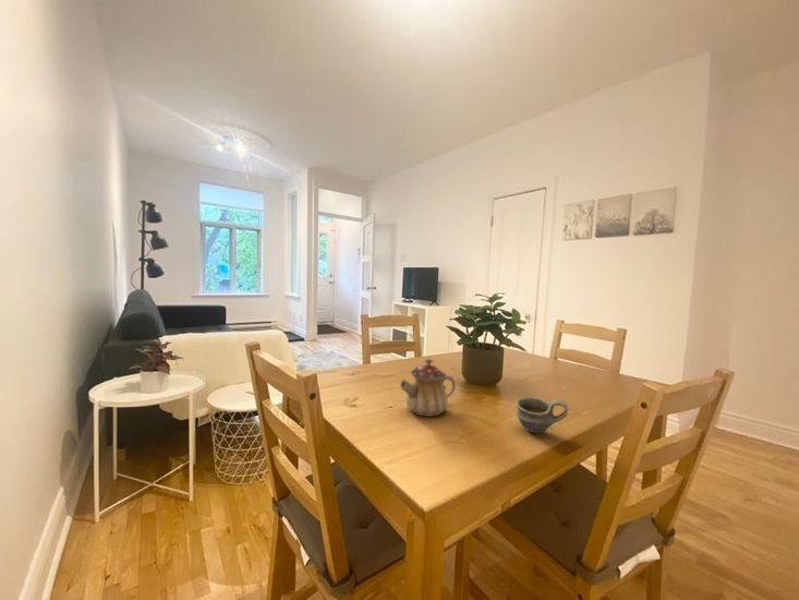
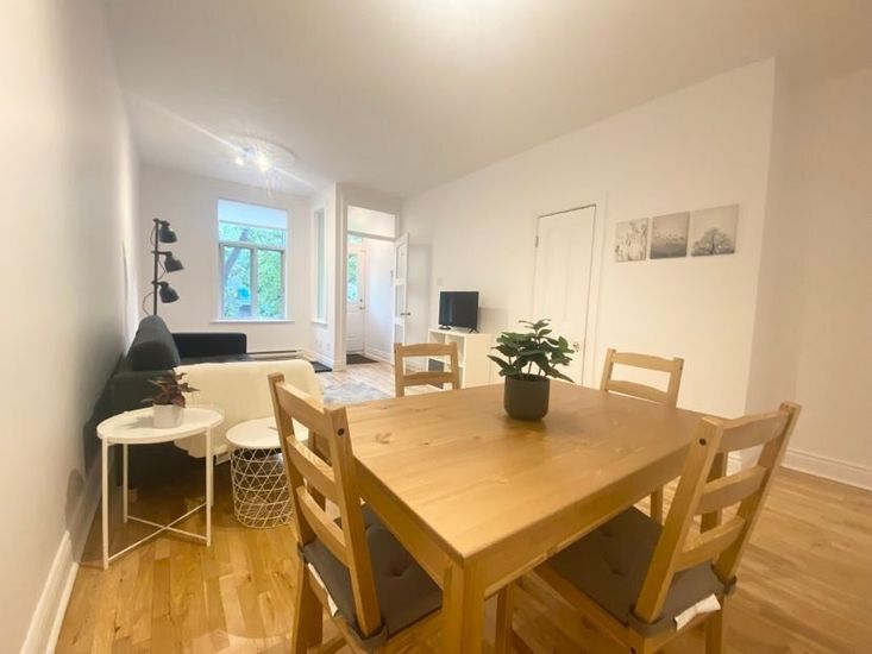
- teapot (429, 383)
- cup (537, 413)
